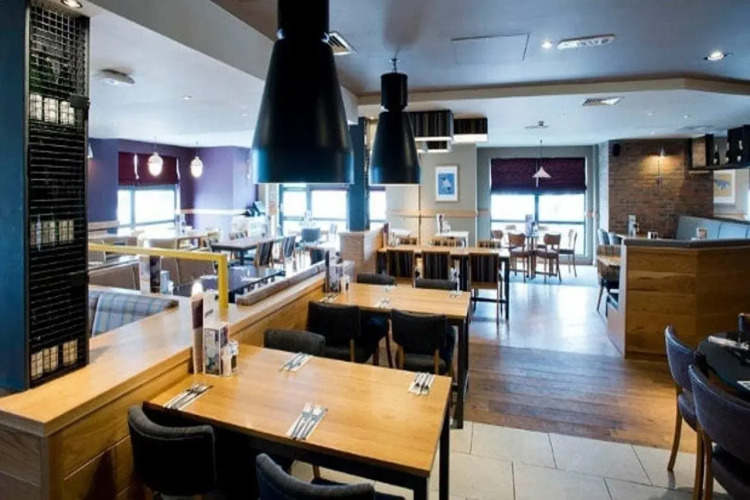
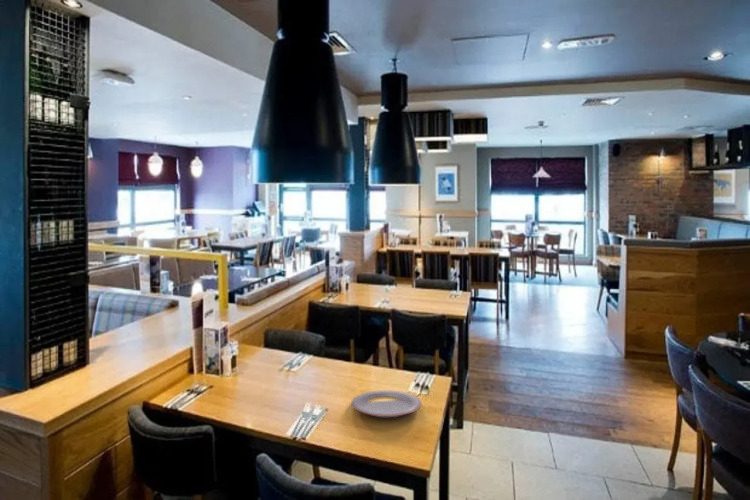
+ plate (386, 404)
